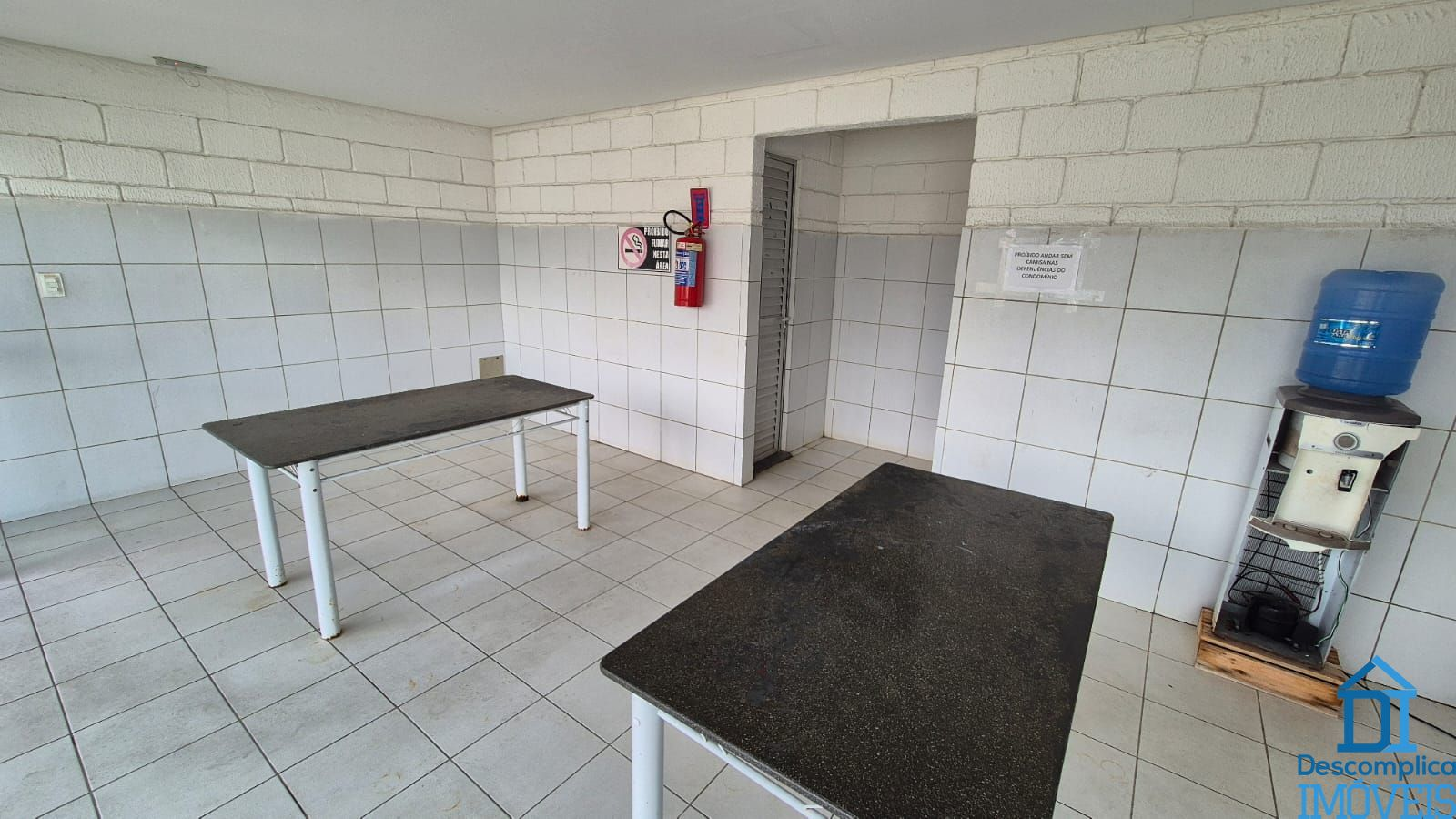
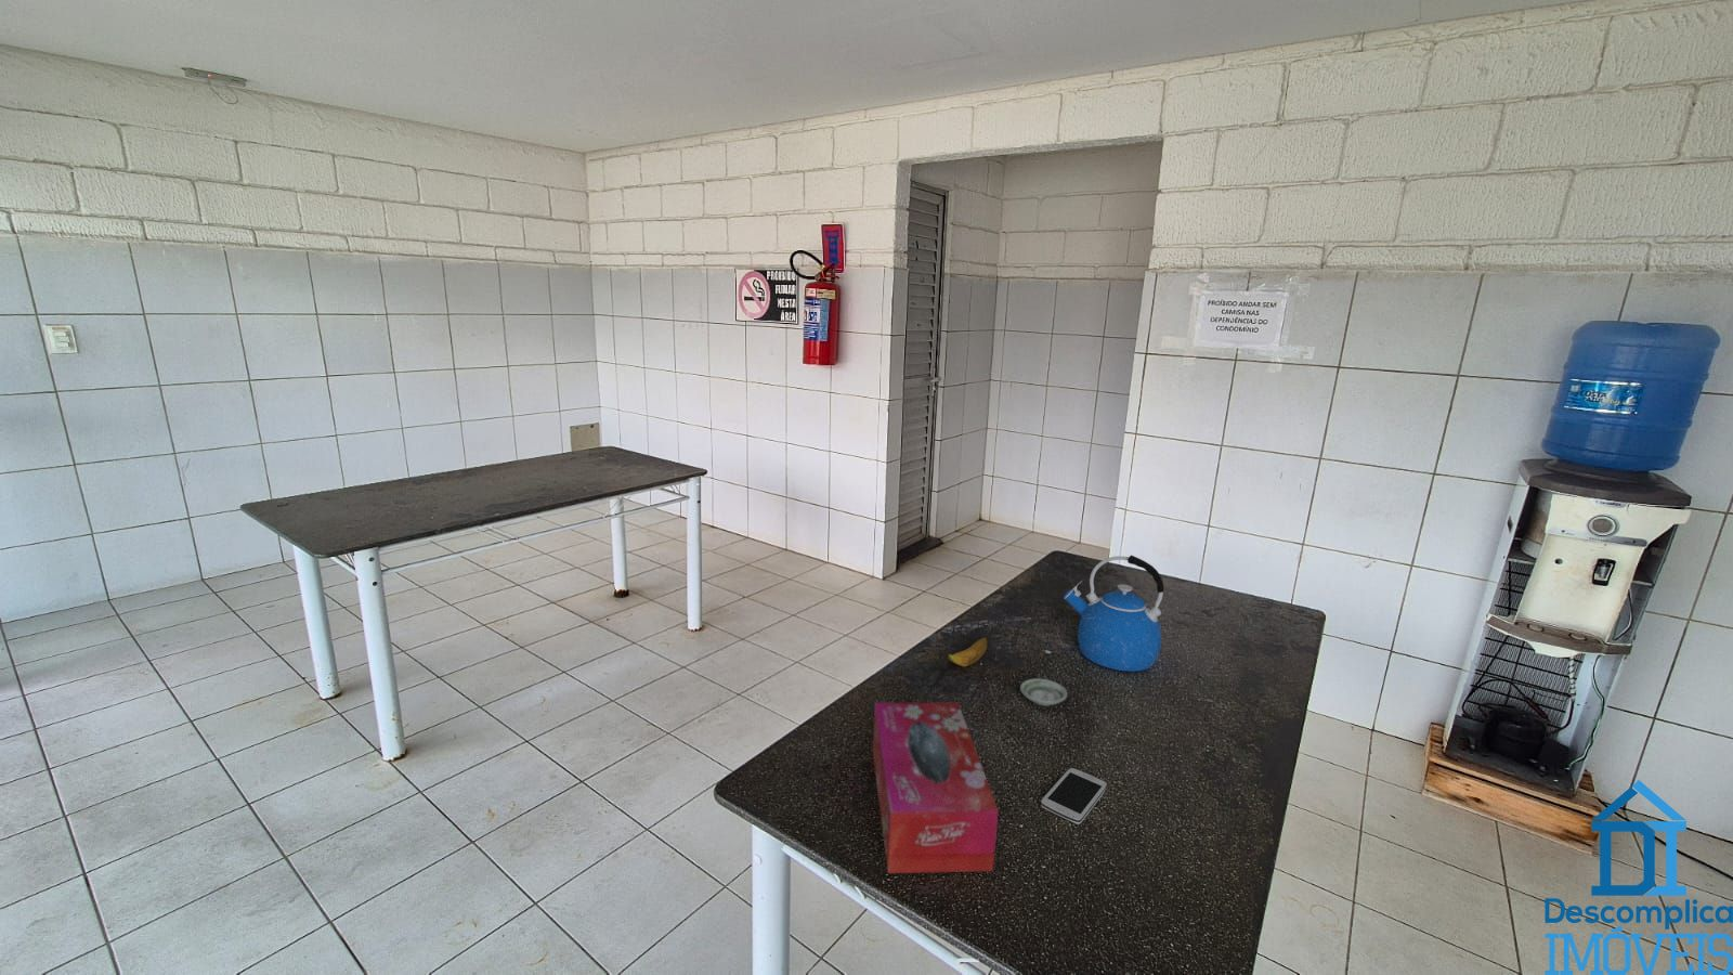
+ saucer (1043, 694)
+ tissue box (927, 776)
+ kettle (1113, 604)
+ banana (968, 651)
+ smartphone (1075, 795)
